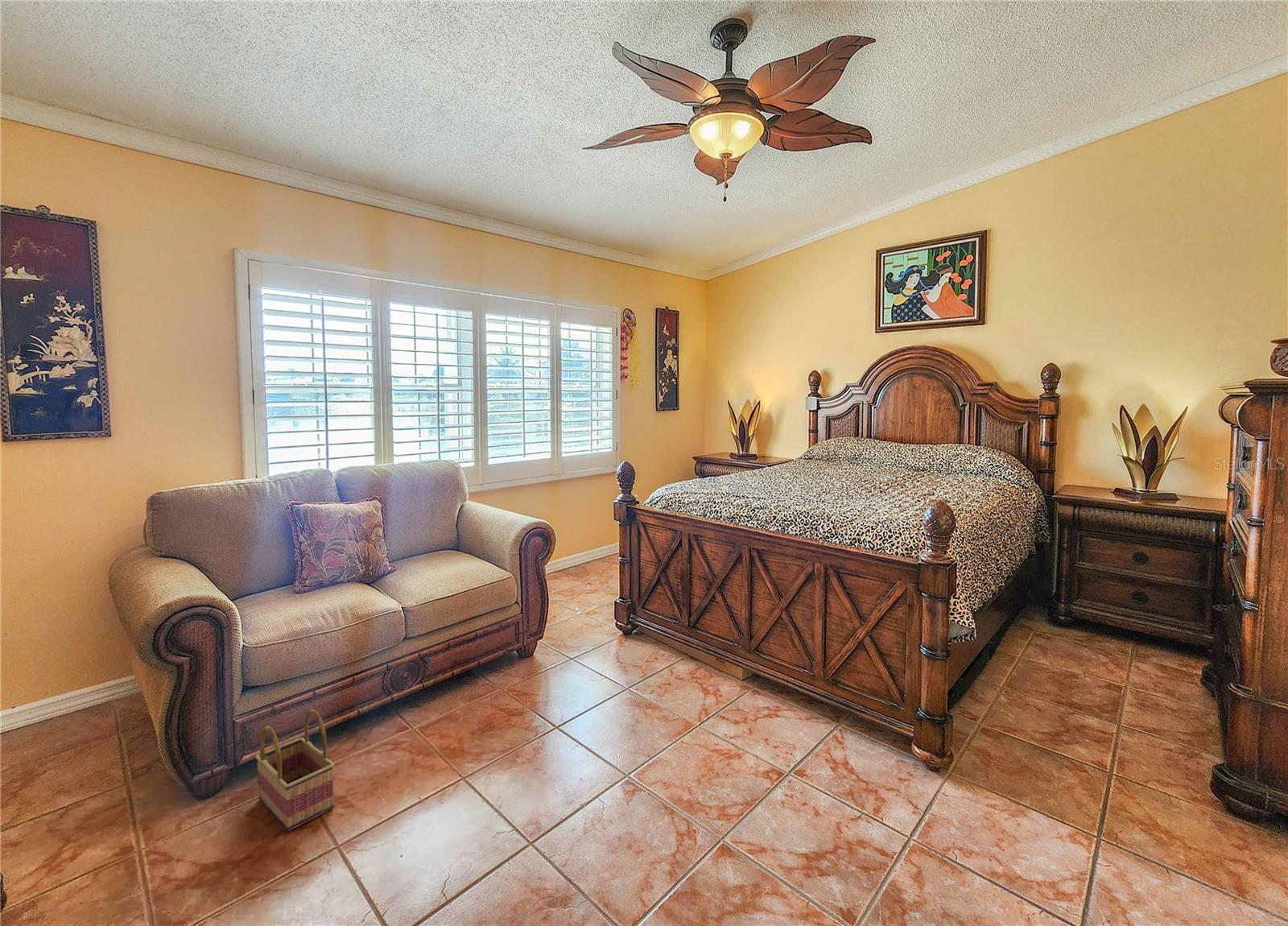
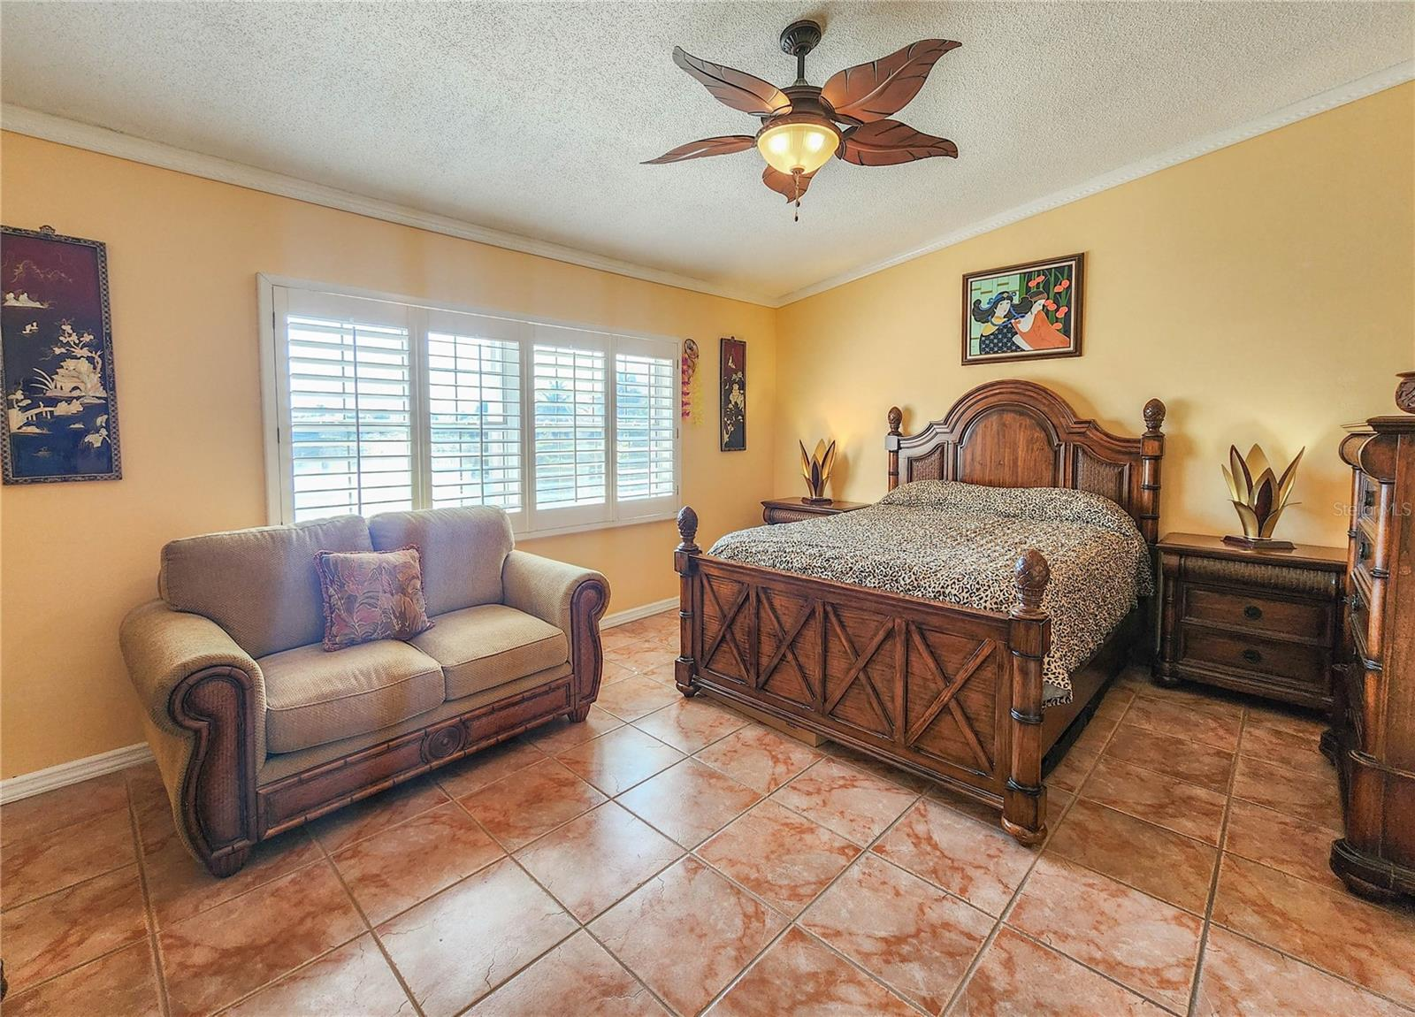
- basket (294, 761)
